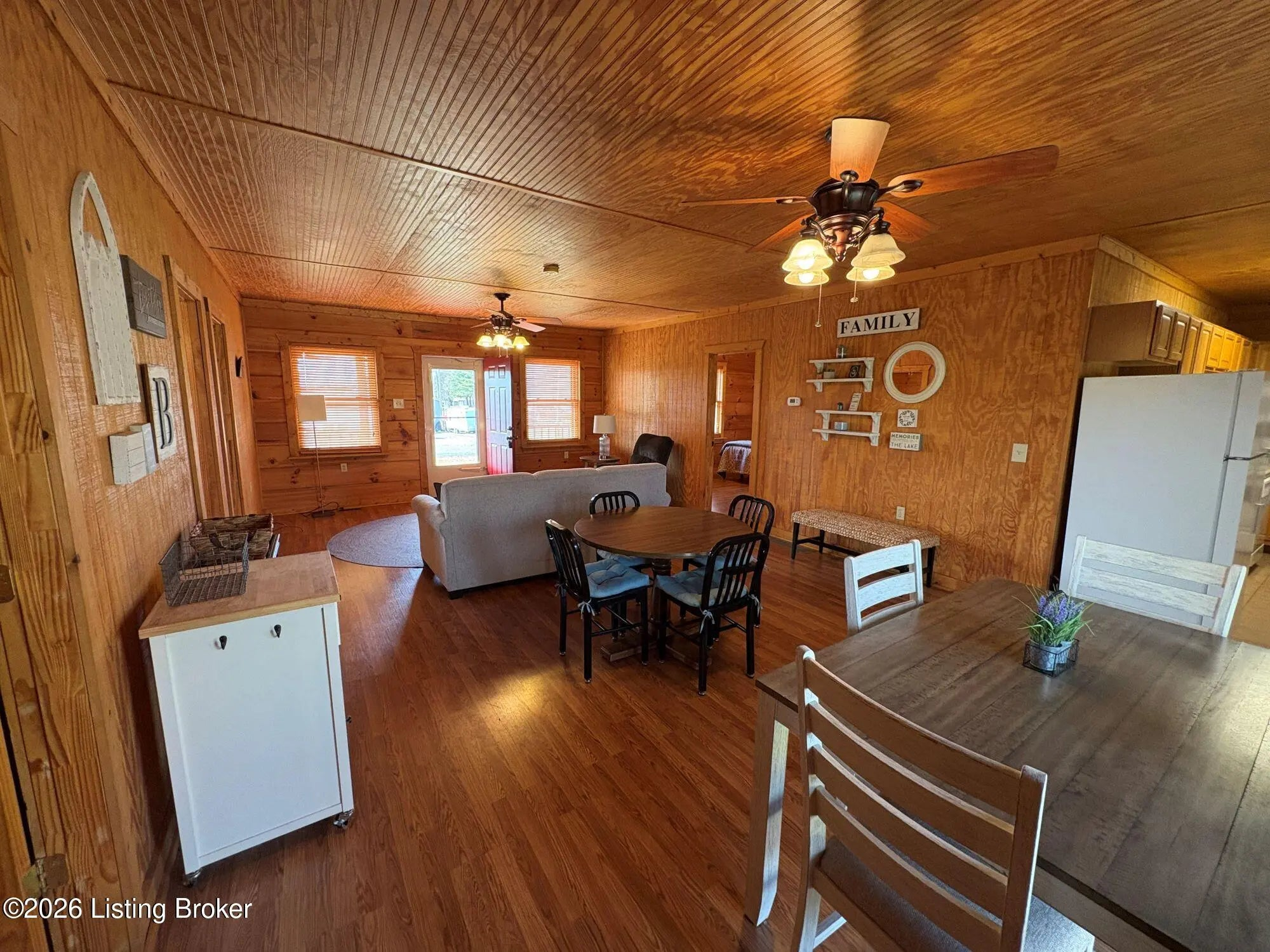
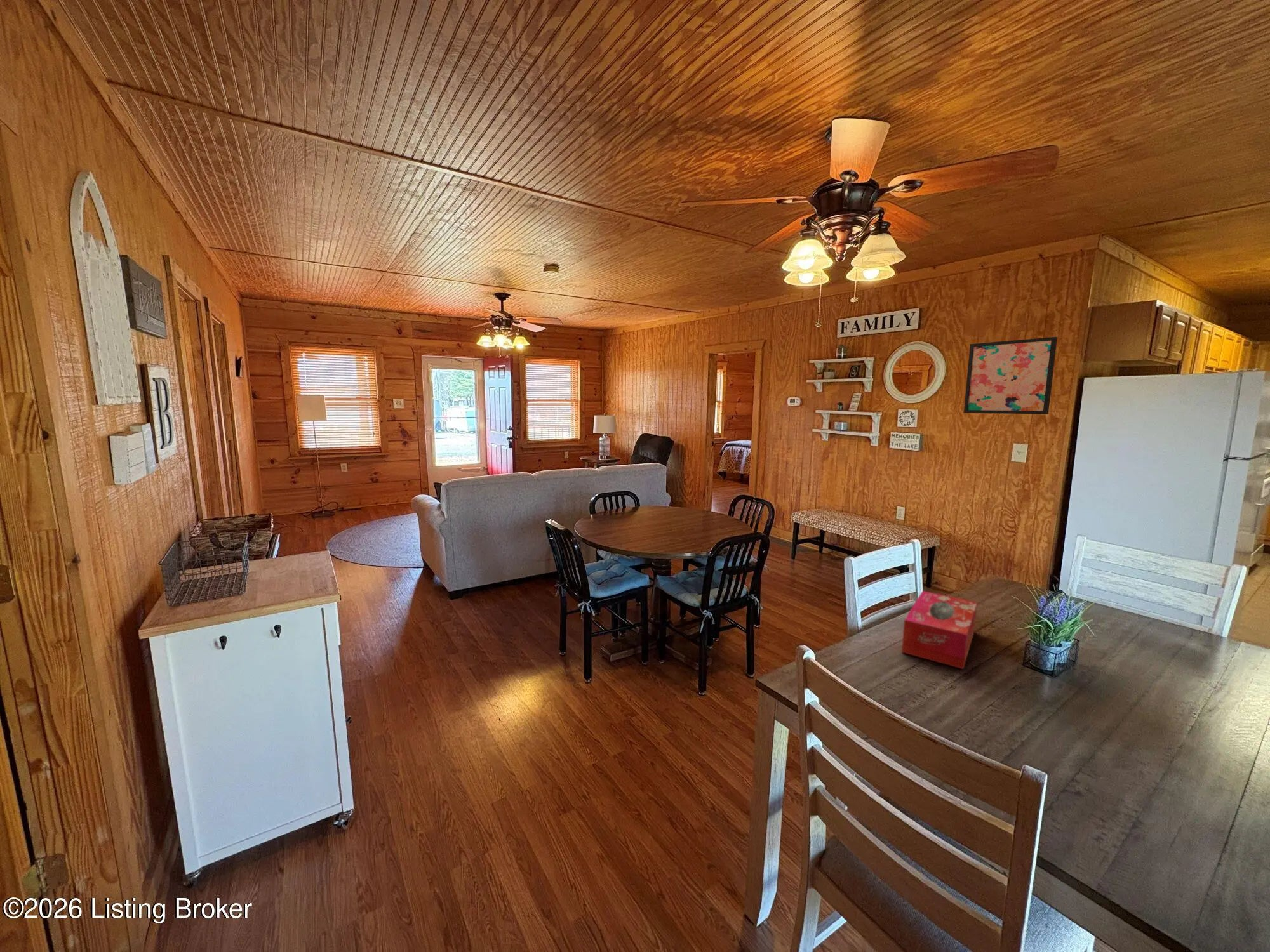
+ tissue box (940, 626)
+ wall art (1007, 377)
